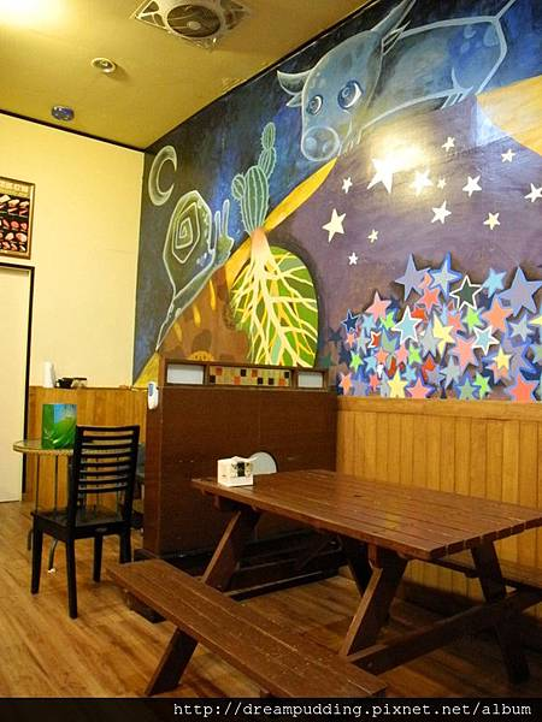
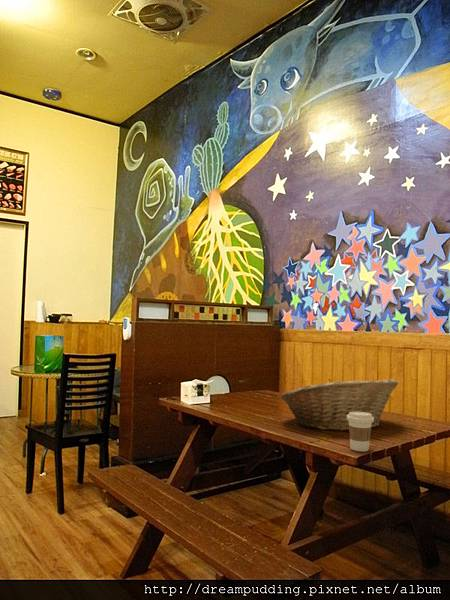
+ coffee cup (359, 431)
+ fruit basket (340, 399)
